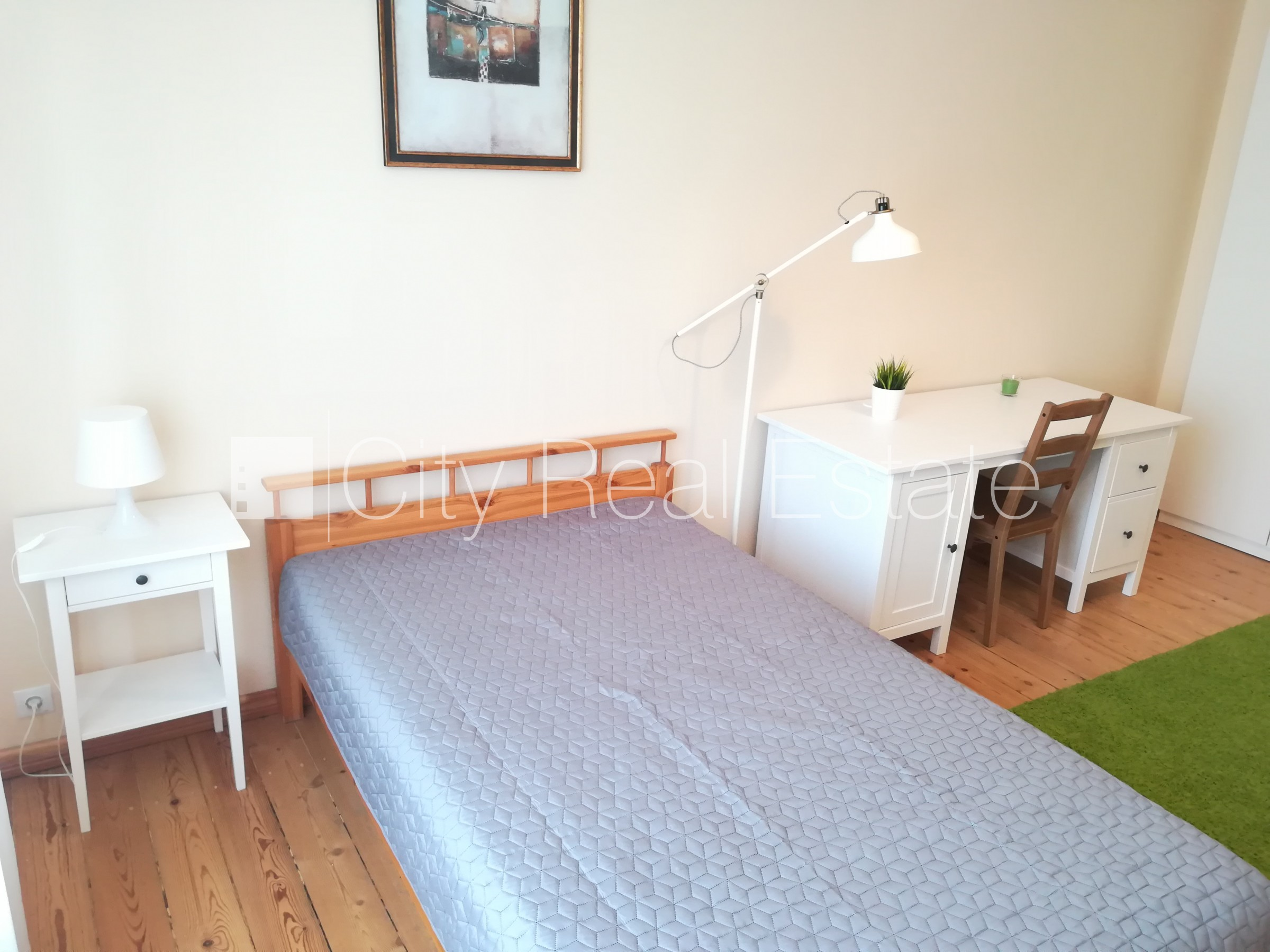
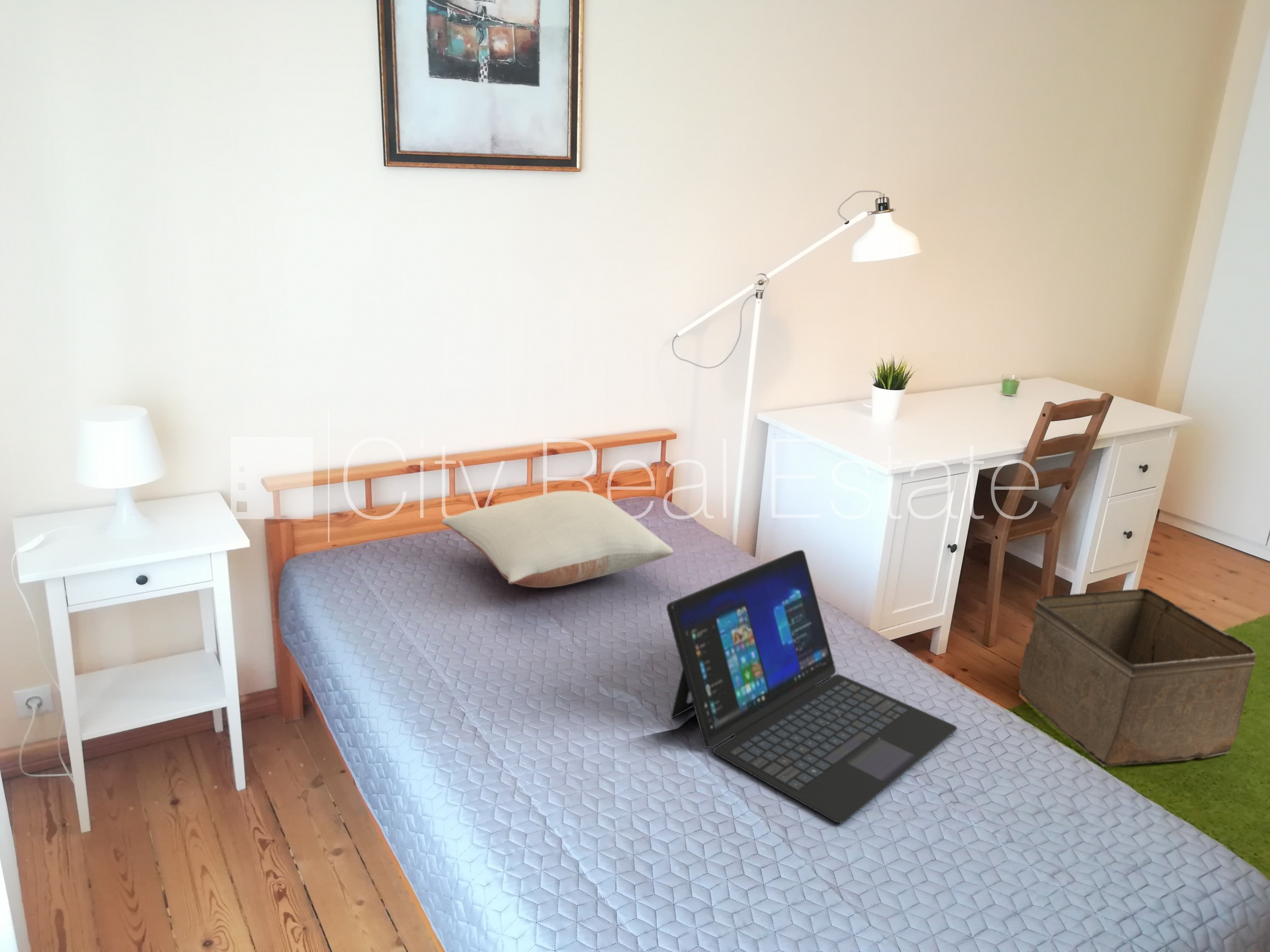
+ storage bin (1128, 672)
+ pillow (555, 537)
+ laptop (817, 667)
